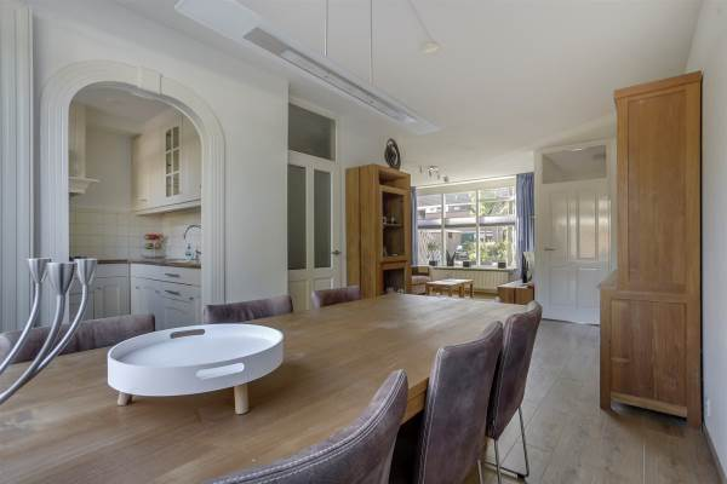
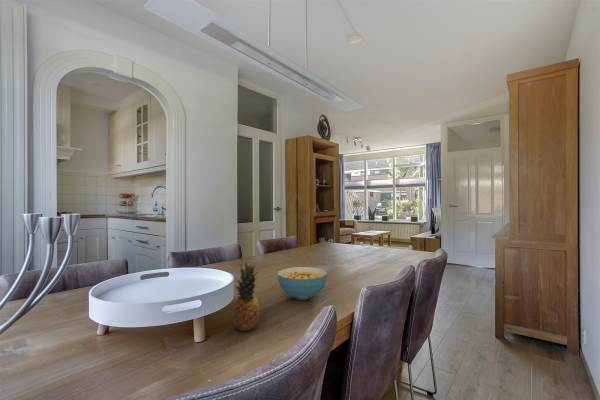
+ fruit (246, 293)
+ cereal bowl (302, 284)
